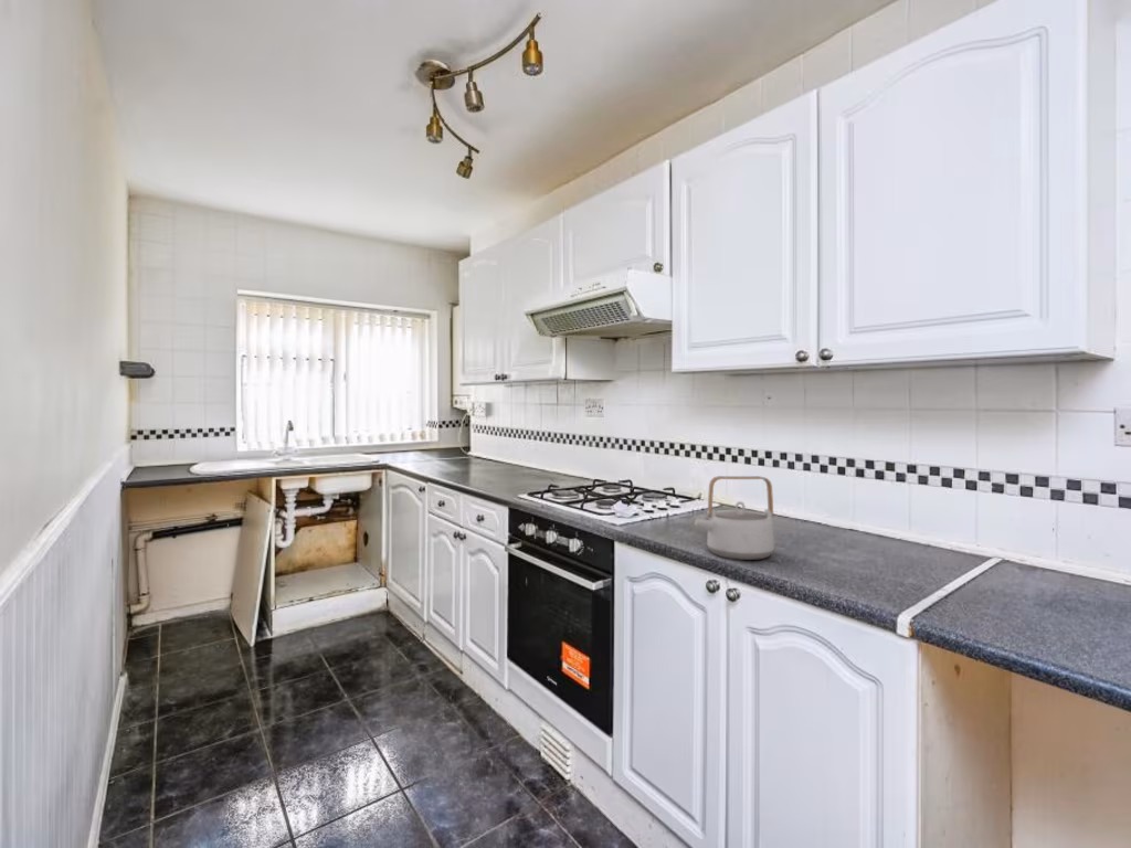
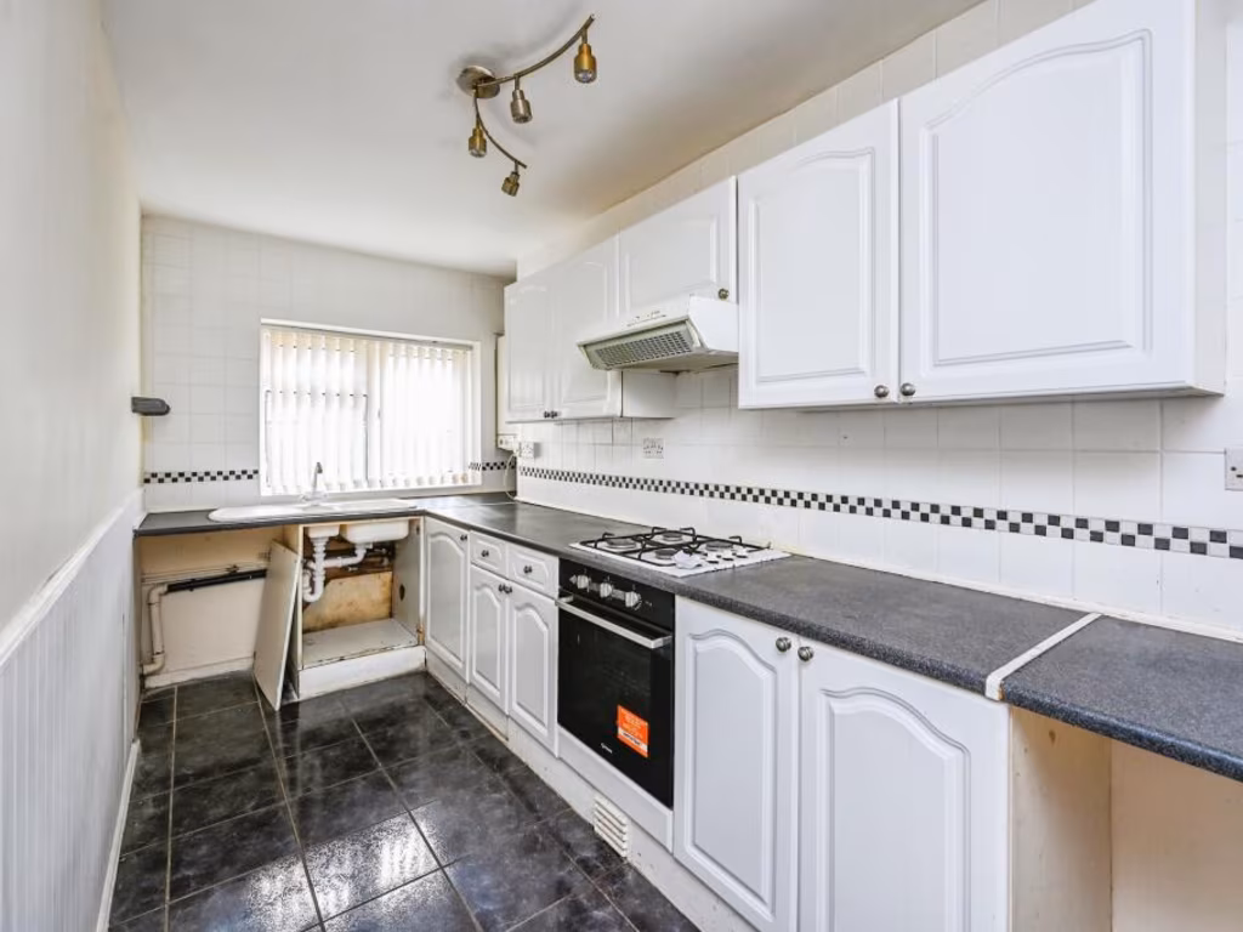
- teapot (733, 515)
